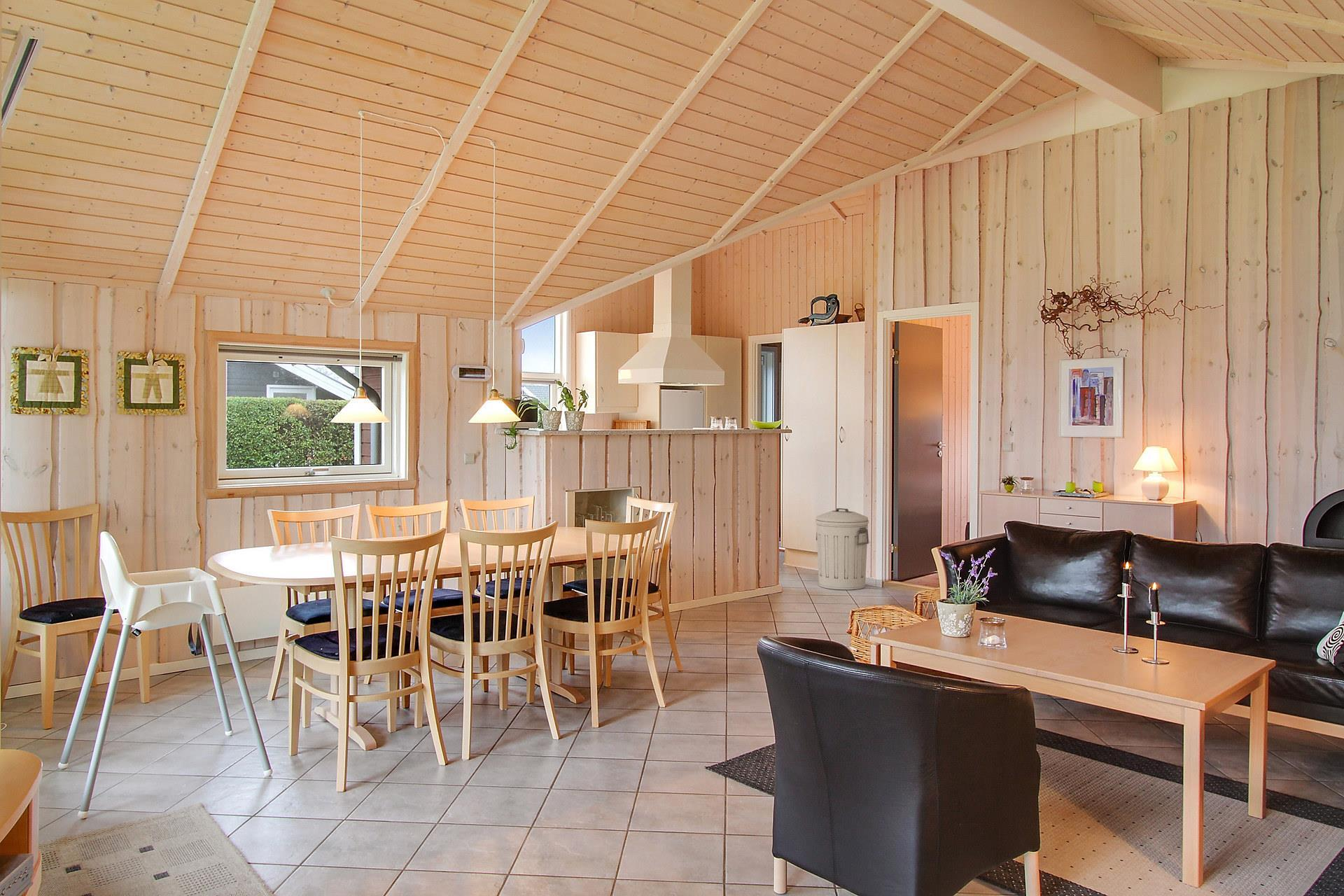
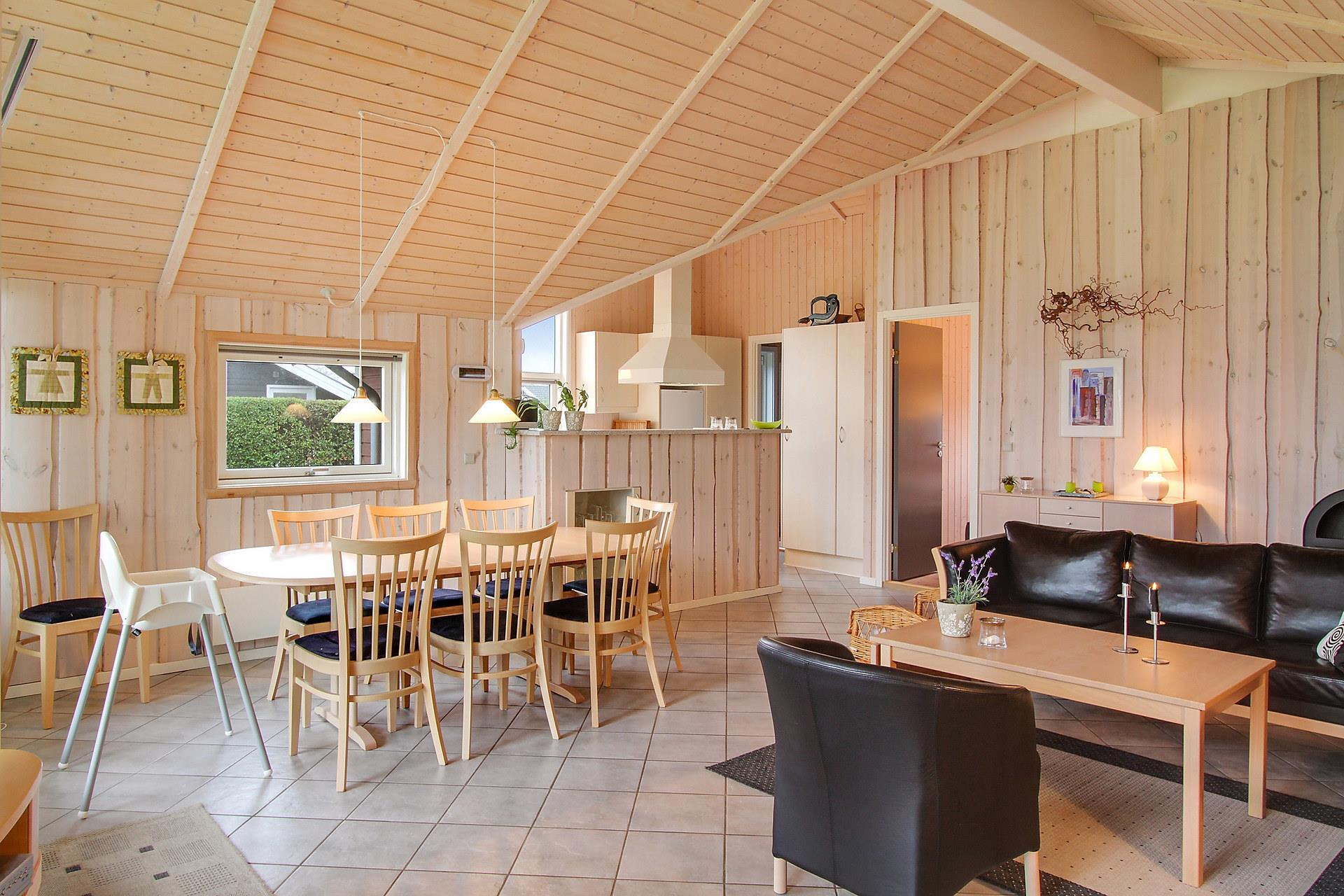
- trash can (841, 547)
